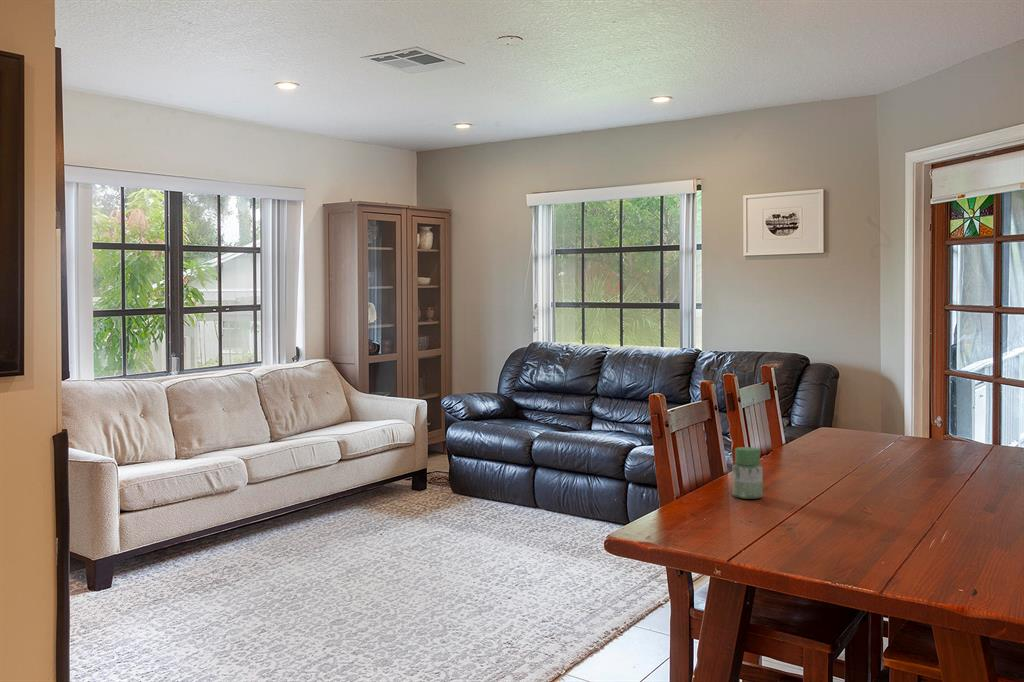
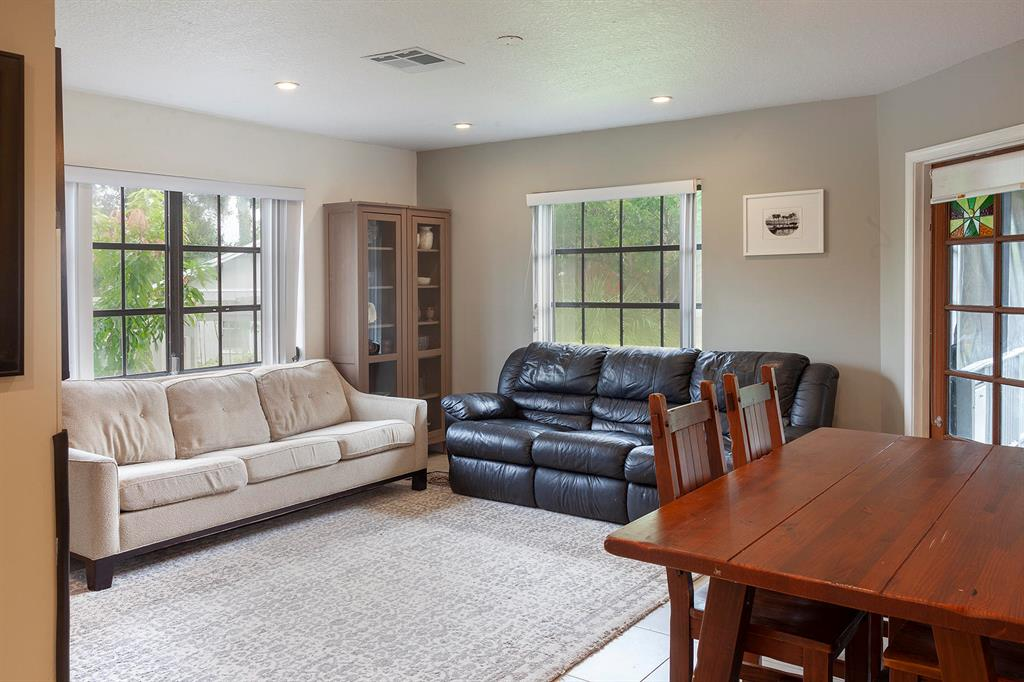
- jar (747, 472)
